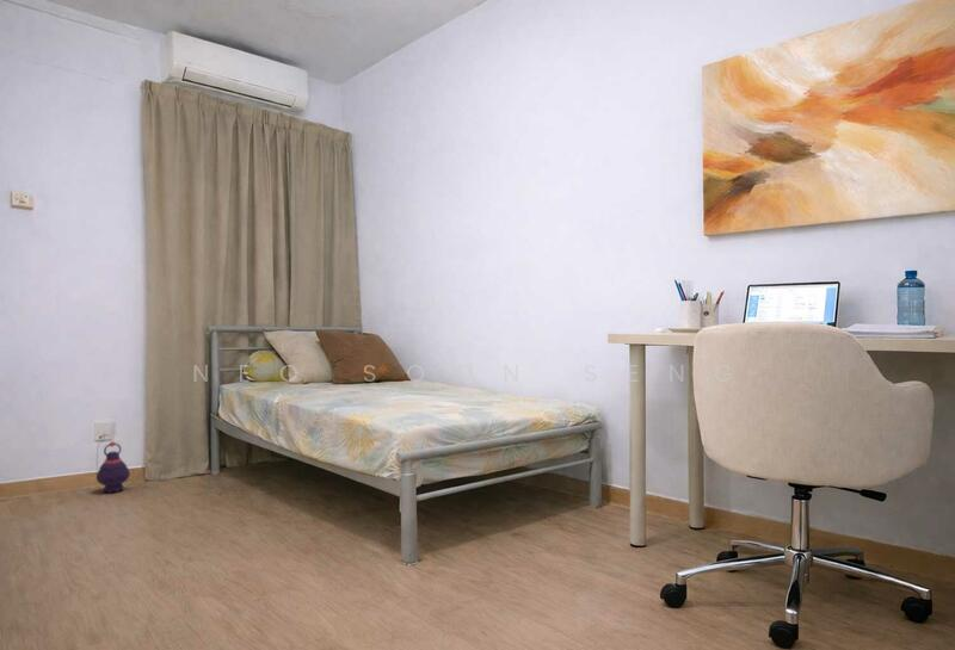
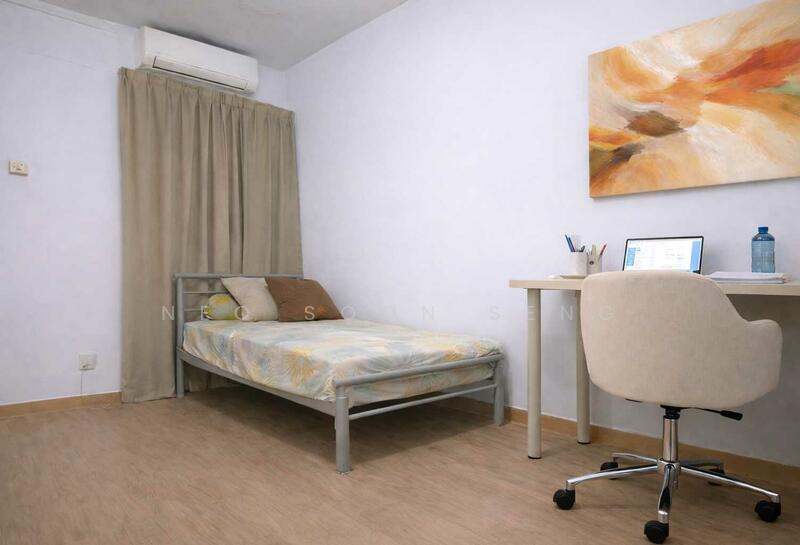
- lantern (112, 465)
